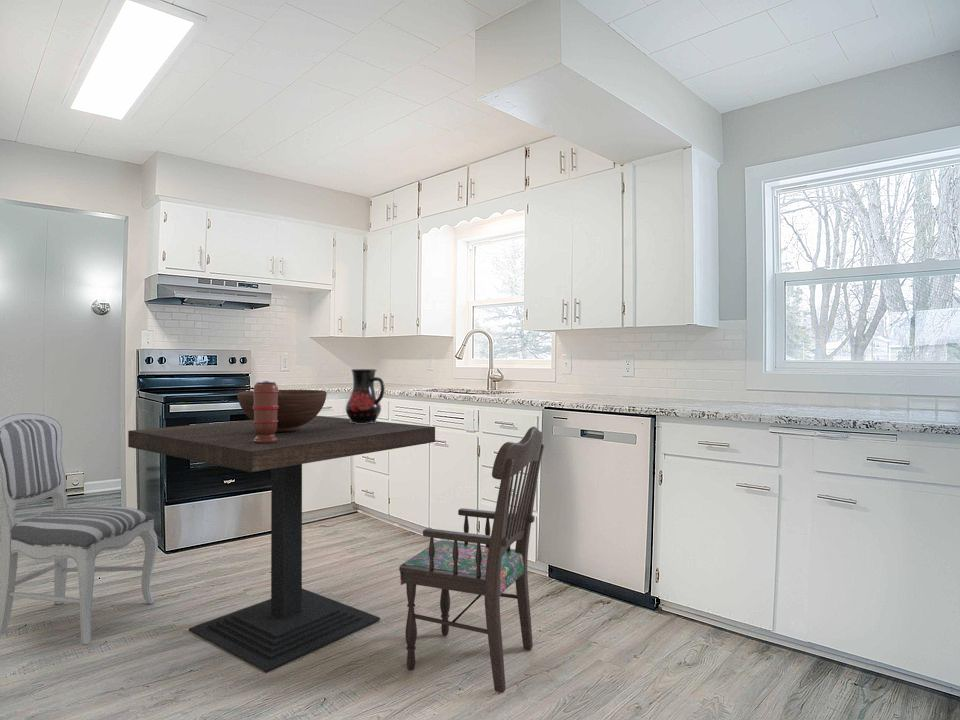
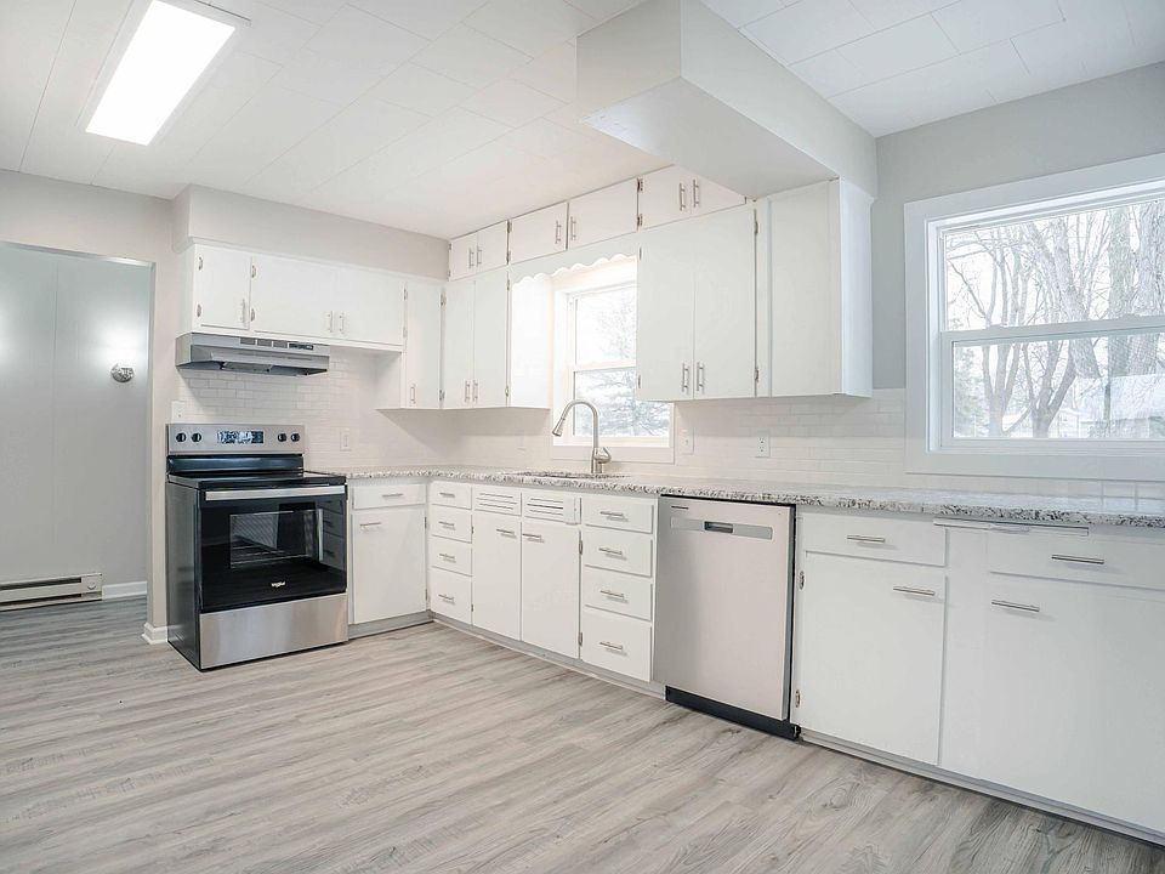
- dining table (286, 526)
- dining chair (473, 541)
- fruit bowl (283, 411)
- pitcher (367, 395)
- spice grinder (265, 411)
- dining chair (70, 516)
